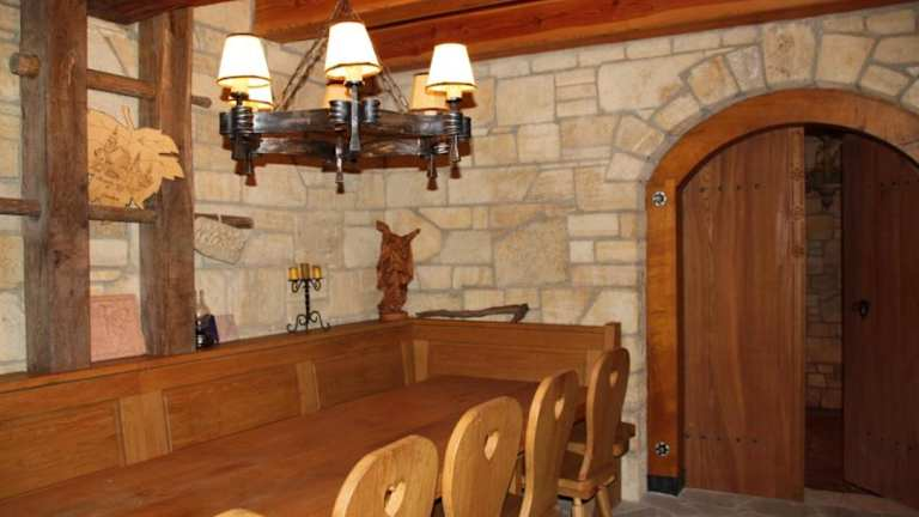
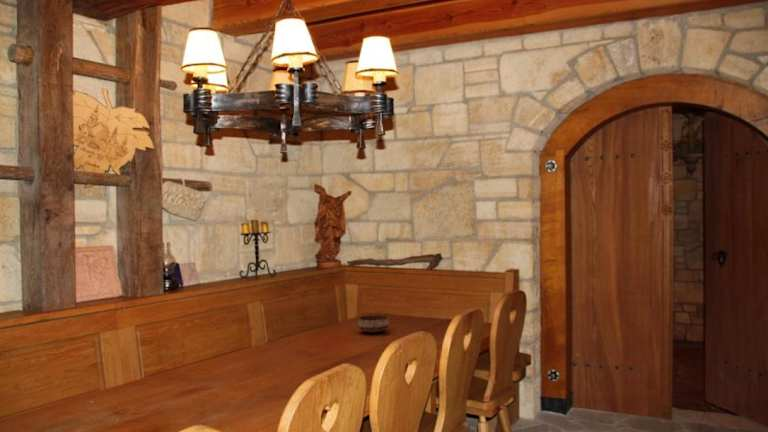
+ bowl (373, 324)
